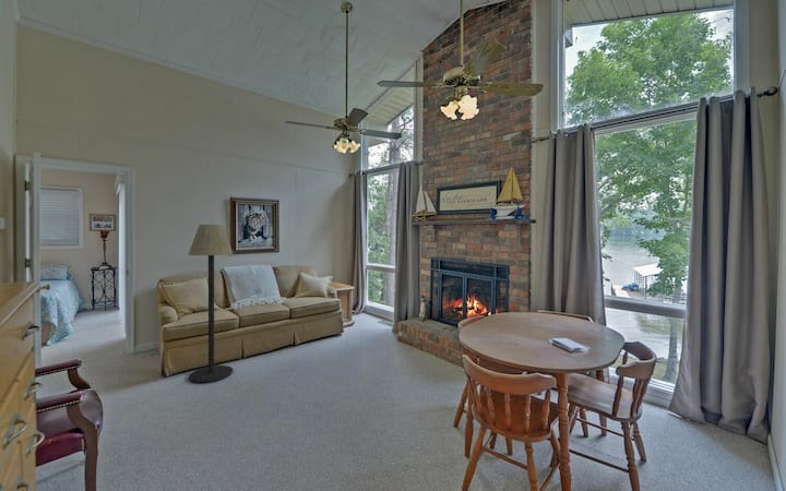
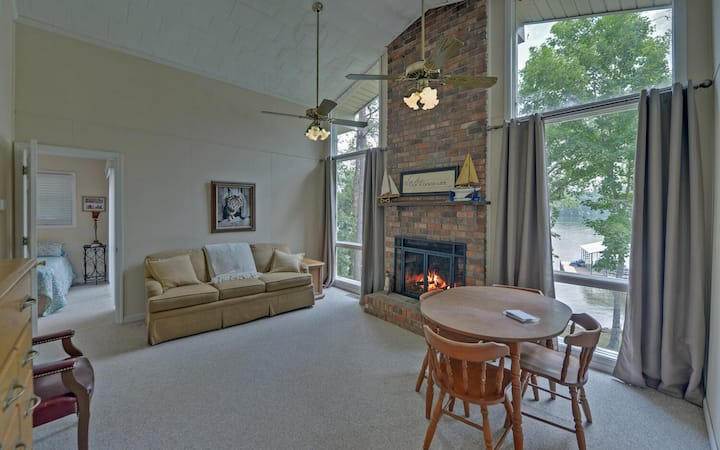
- floor lamp (211, 299)
